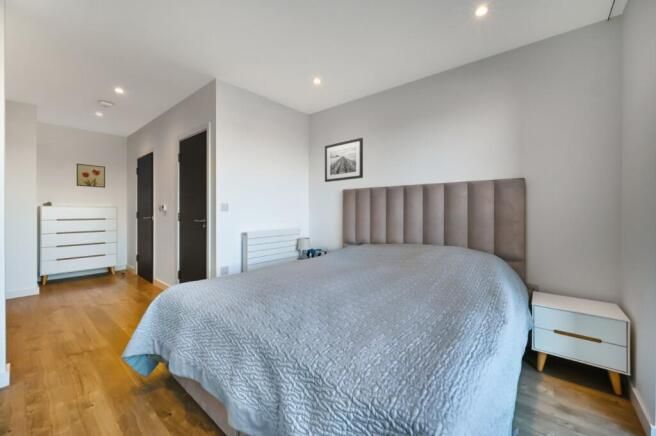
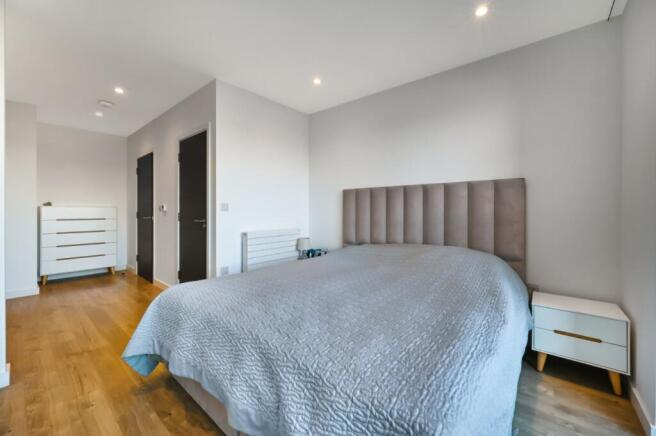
- wall art (342, 161)
- wall art (91, 176)
